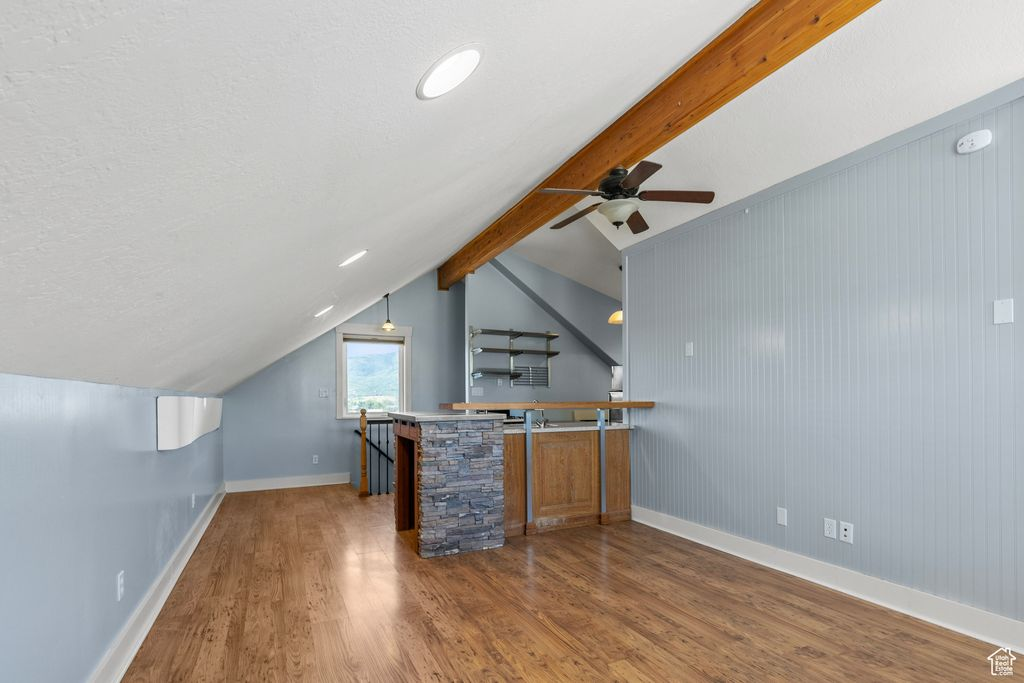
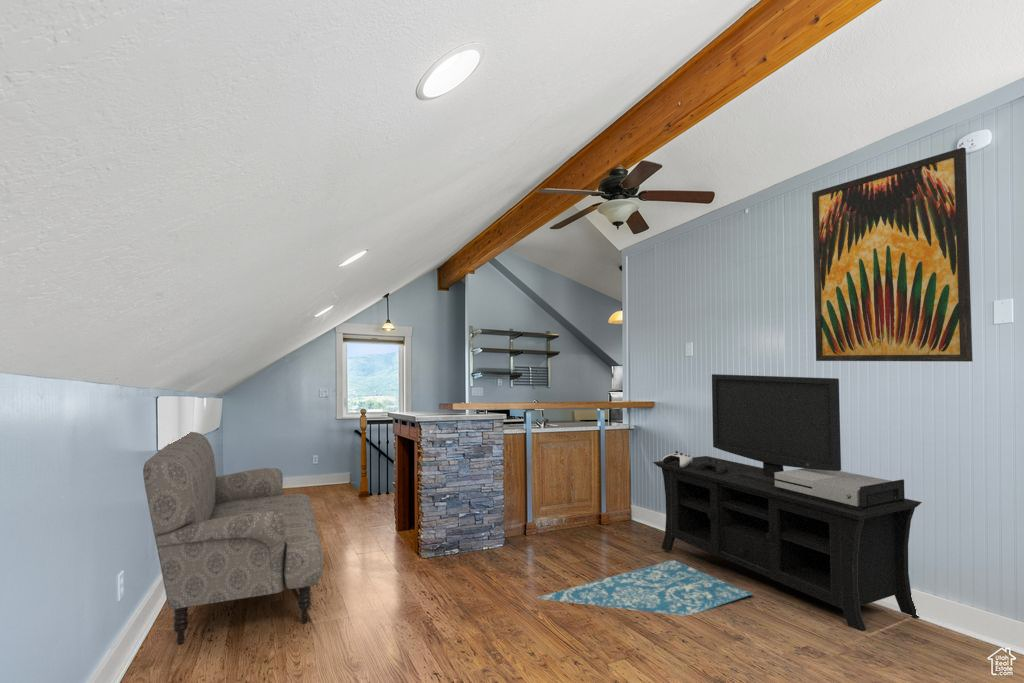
+ wall art (882, 266)
+ rug (636, 598)
+ media console (765, 477)
+ sofa (244, 516)
